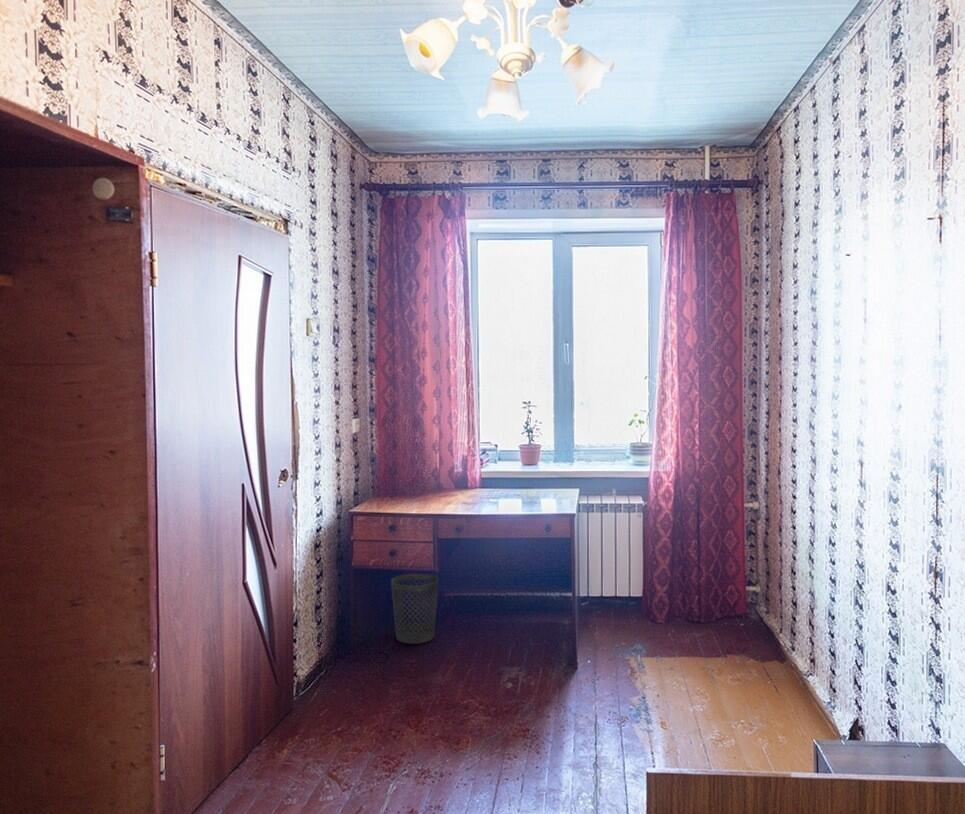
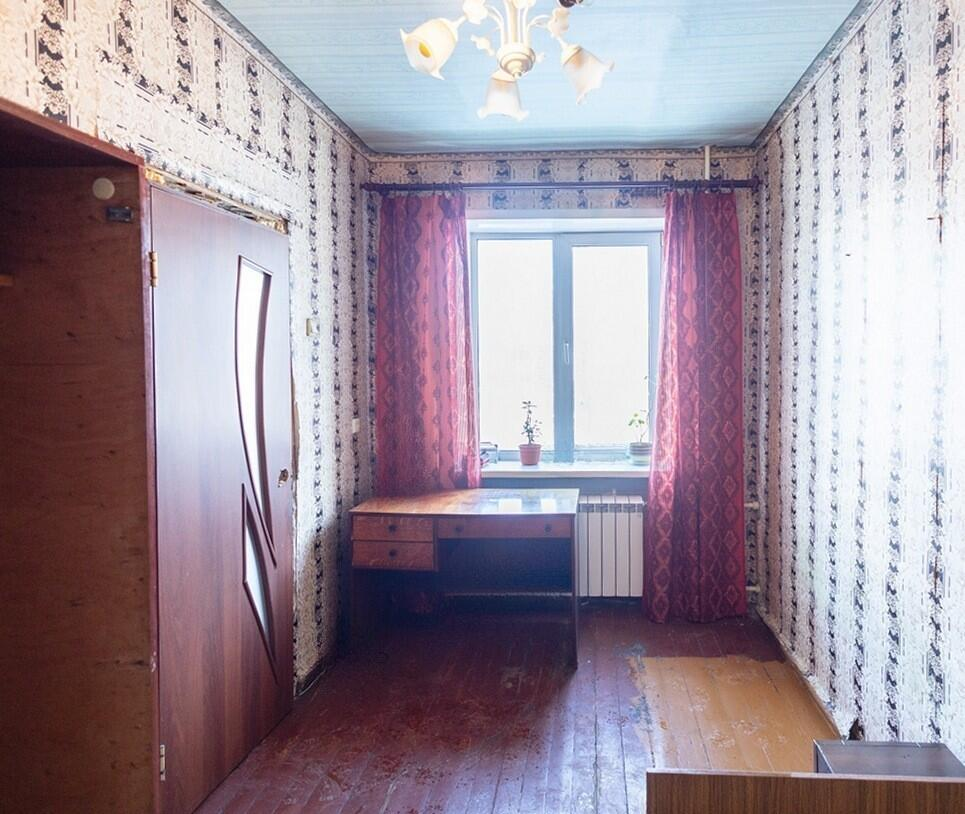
- wastebasket (415, 608)
